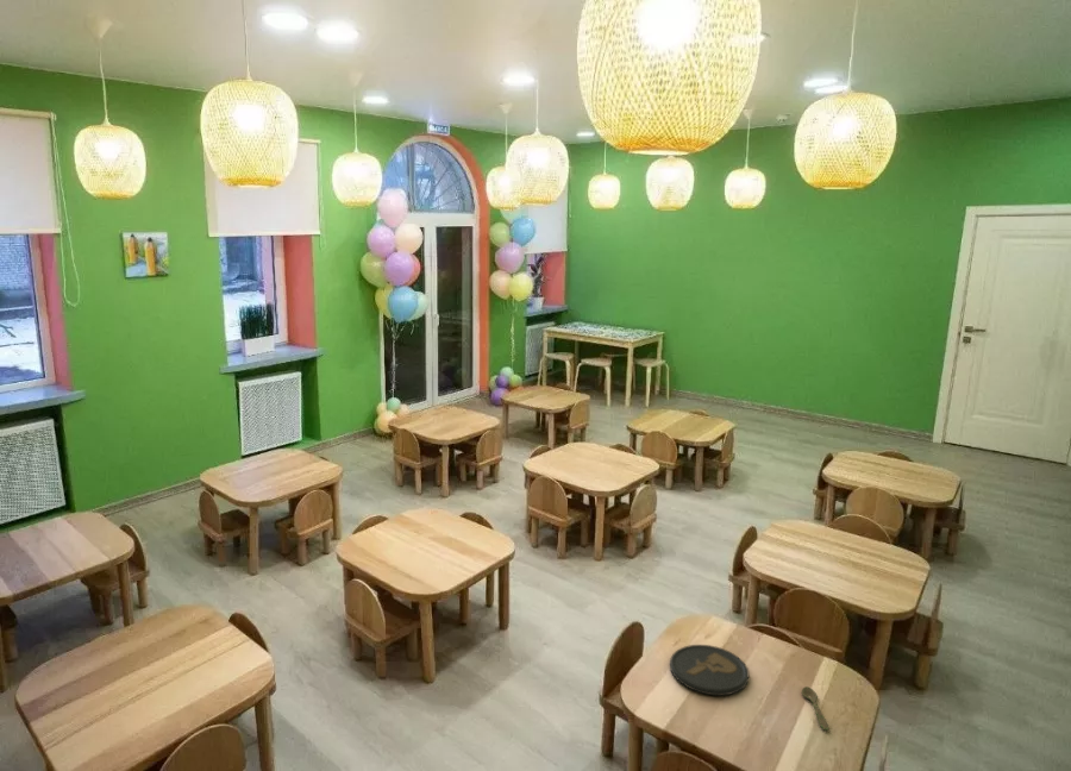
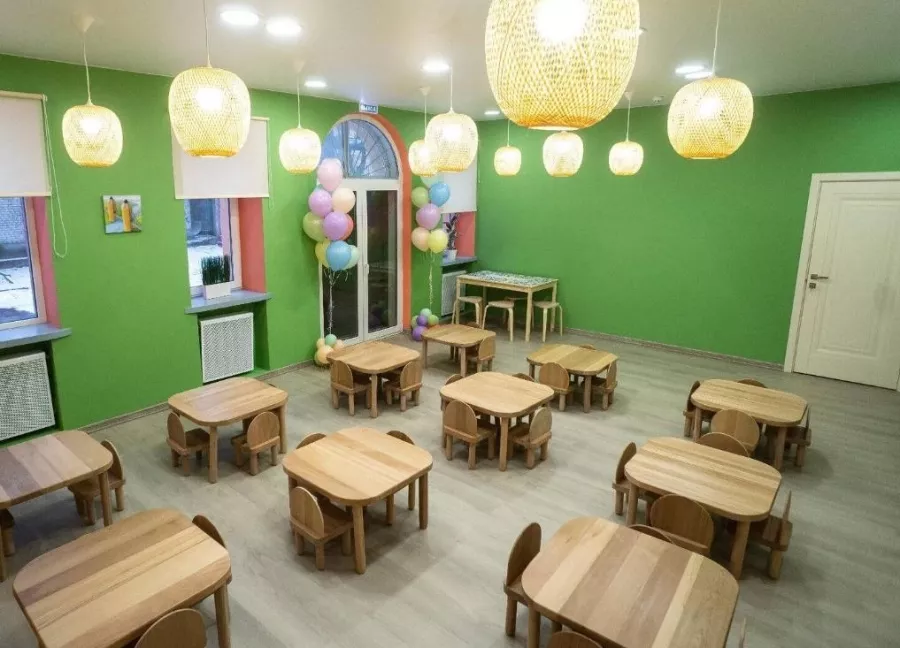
- spoon (815, 707)
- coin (708, 669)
